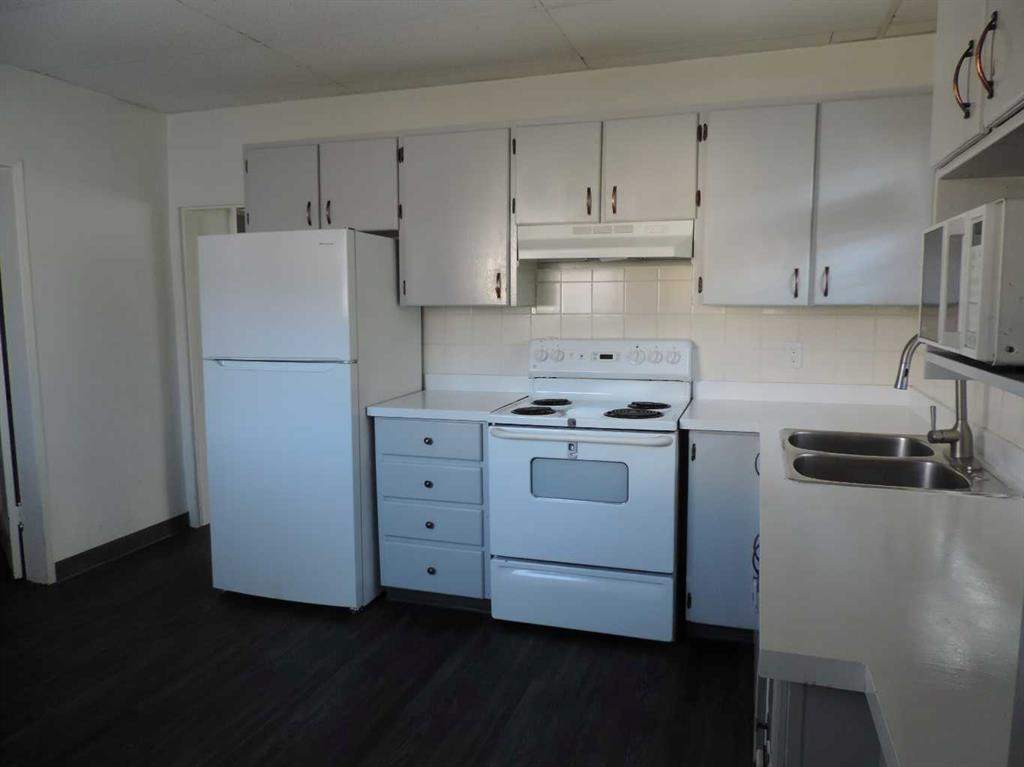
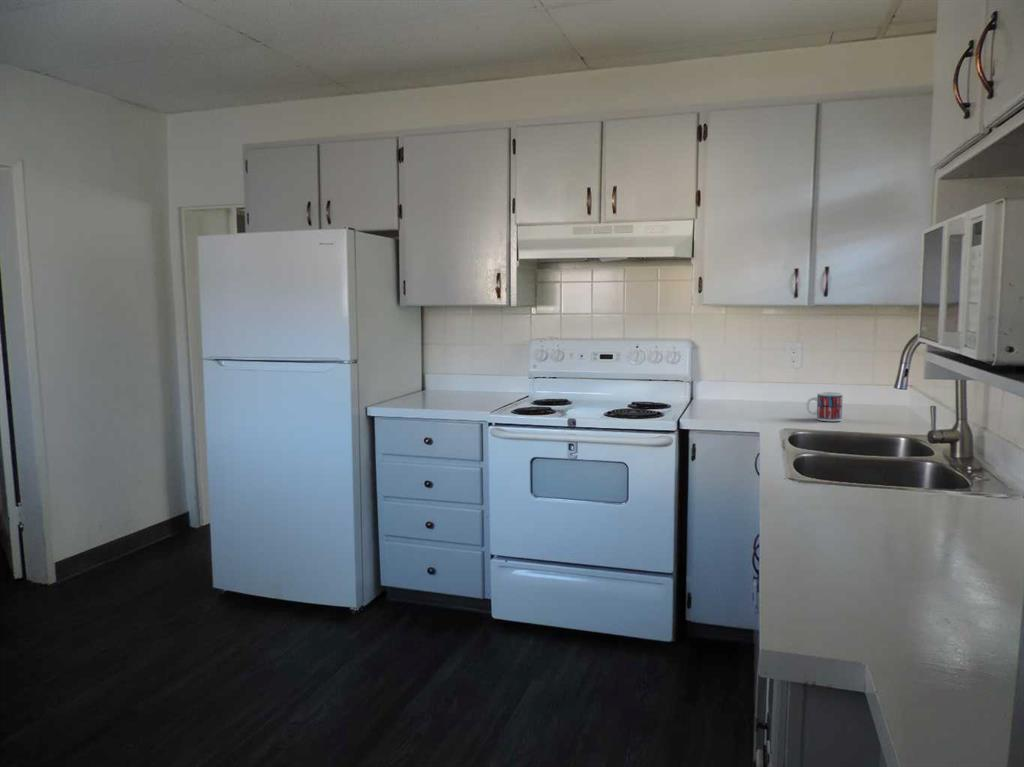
+ mug (825, 406)
